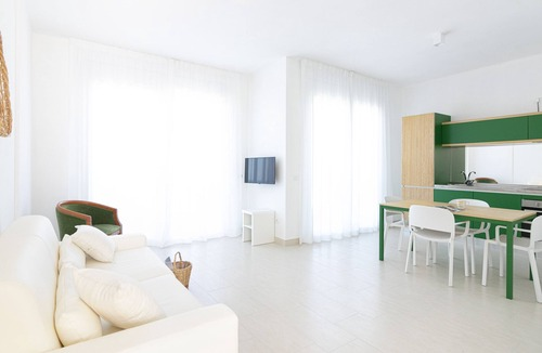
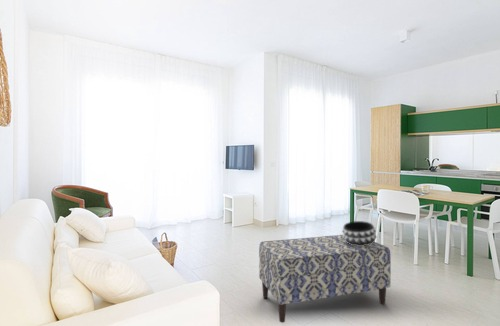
+ bench (322, 272)
+ decorative bowl (359, 234)
